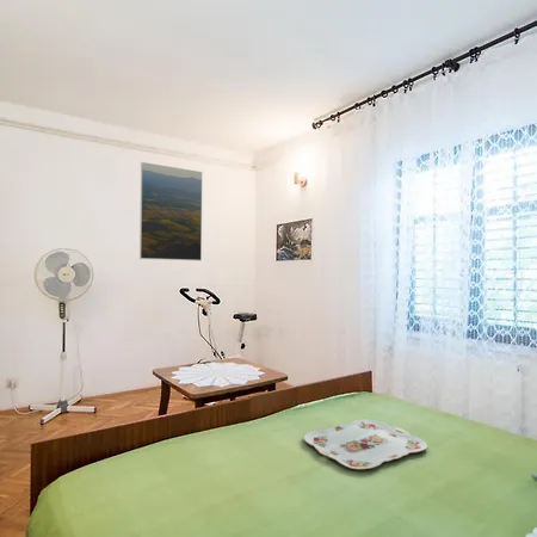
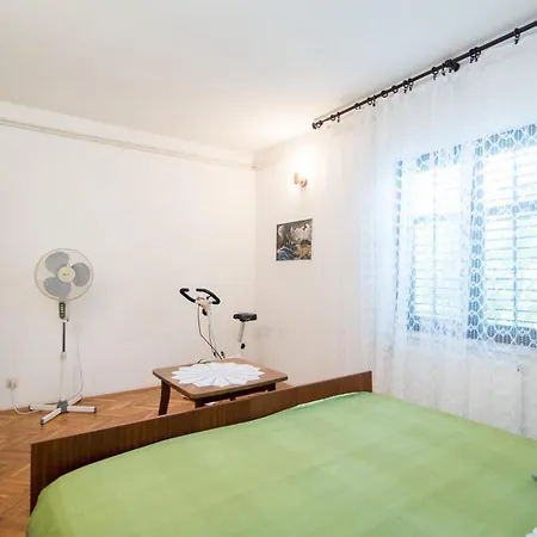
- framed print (172, 214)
- serving tray (364, 442)
